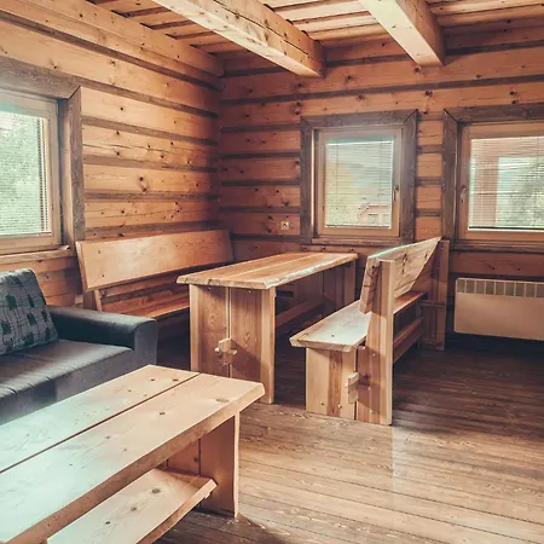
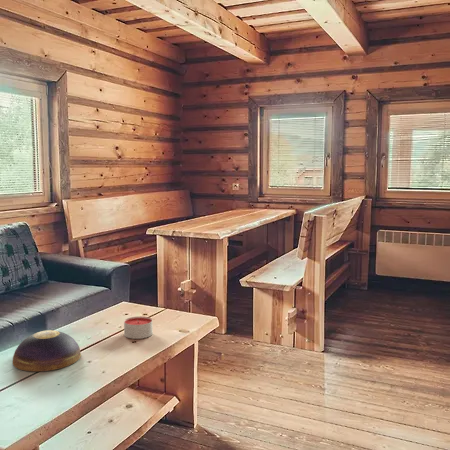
+ candle (138, 326)
+ decorative bowl (47, 345)
